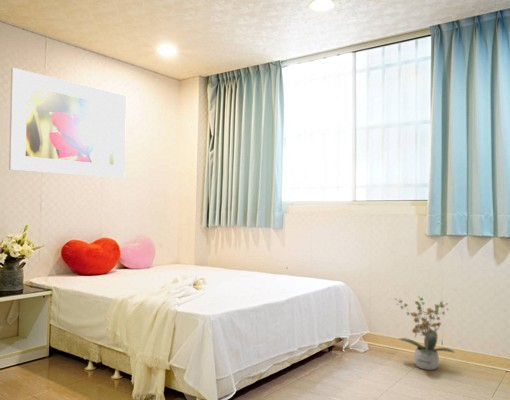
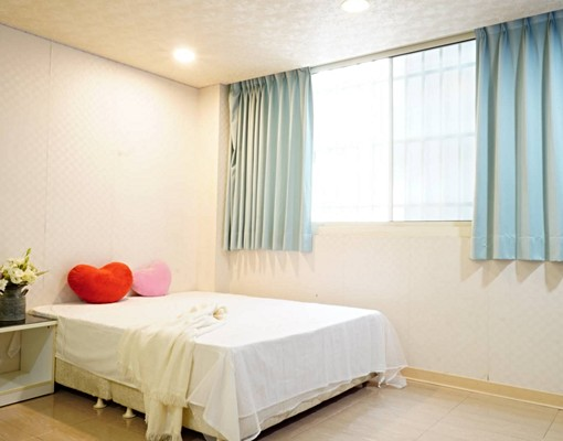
- potted plant (424, 332)
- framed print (73, 128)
